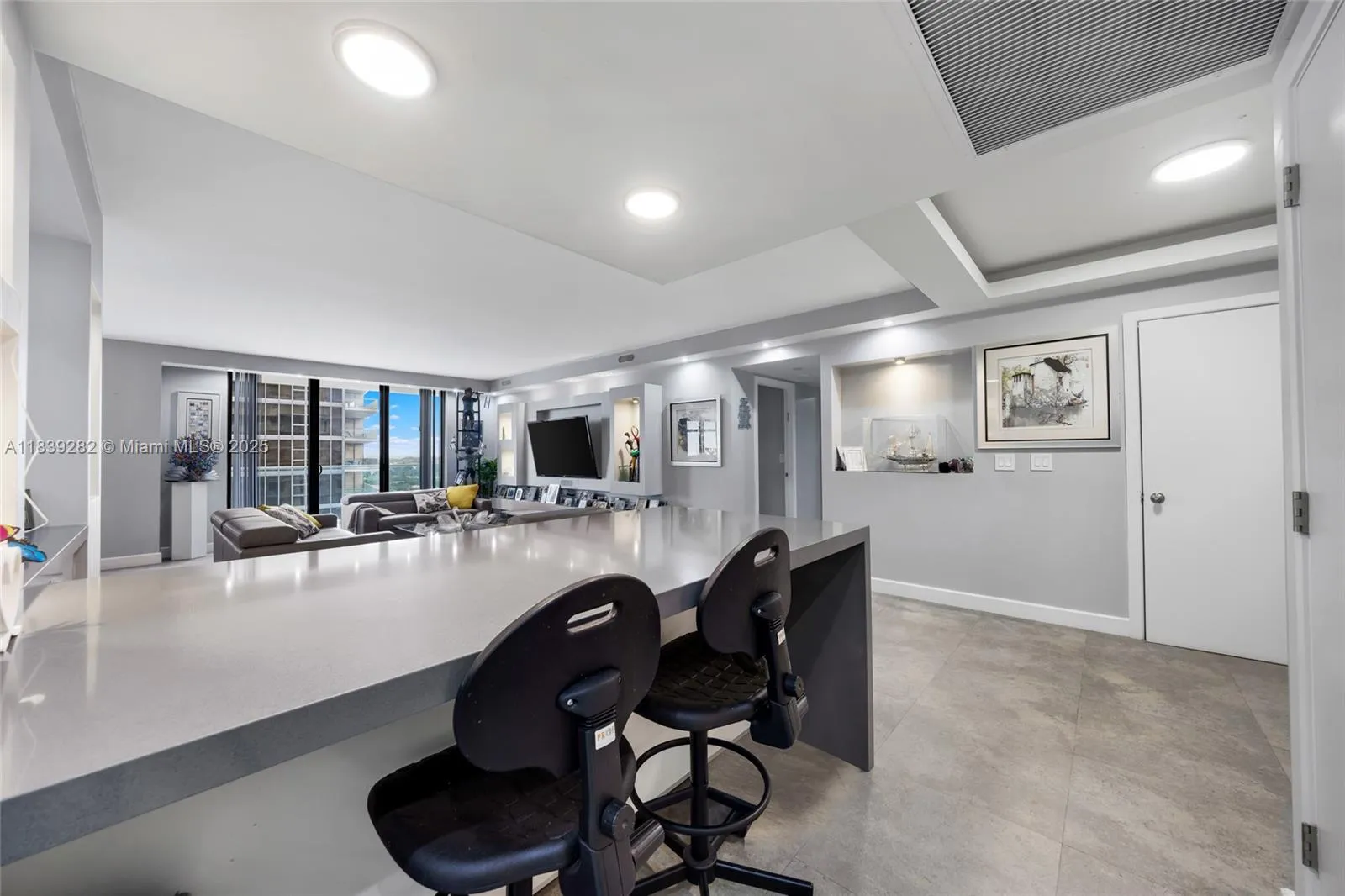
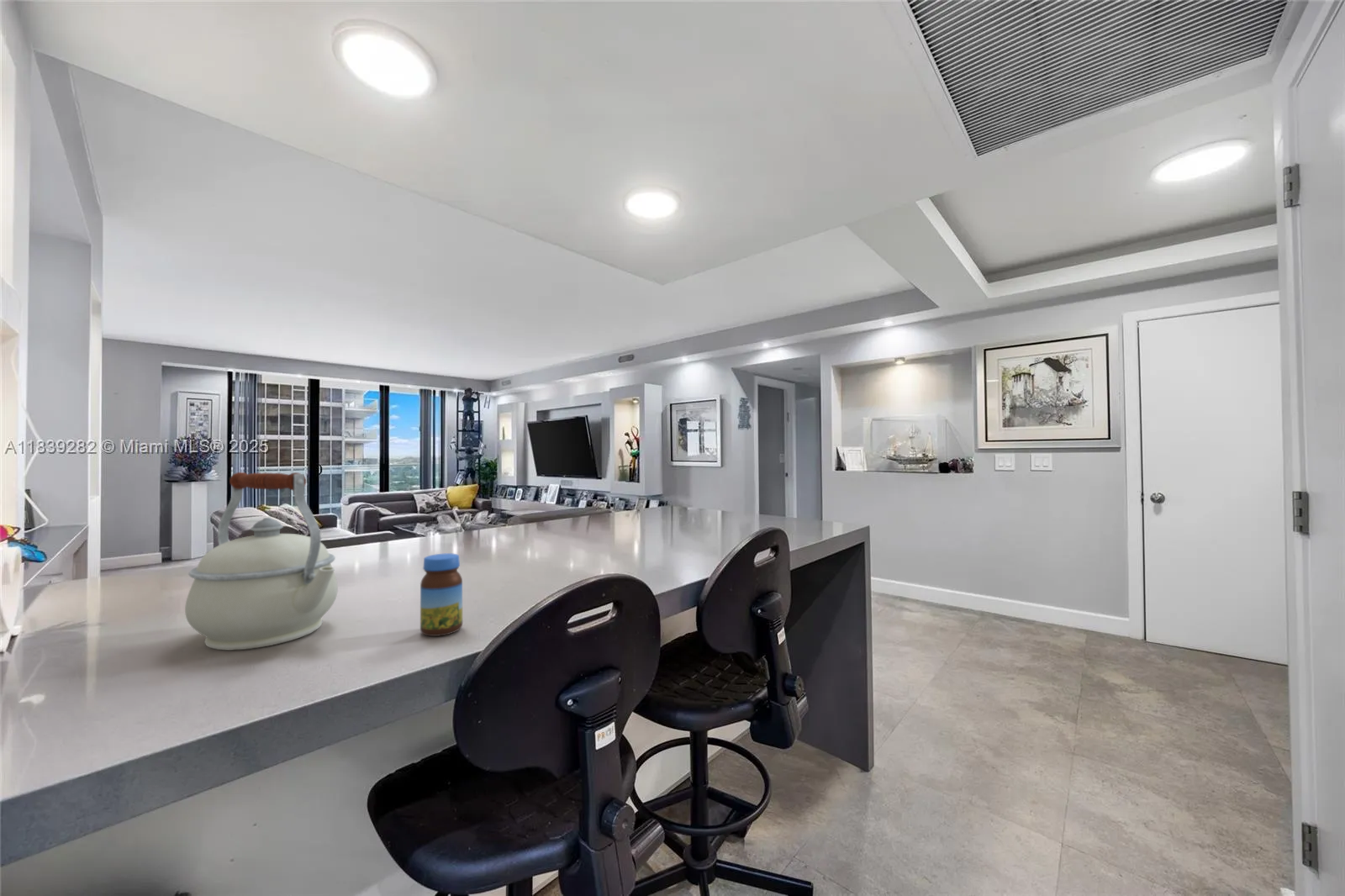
+ jar (441, 593)
+ kettle (273, 553)
